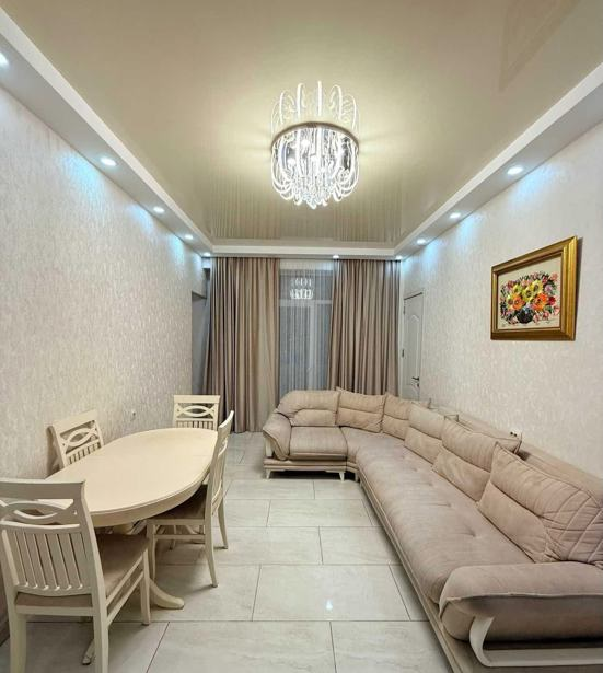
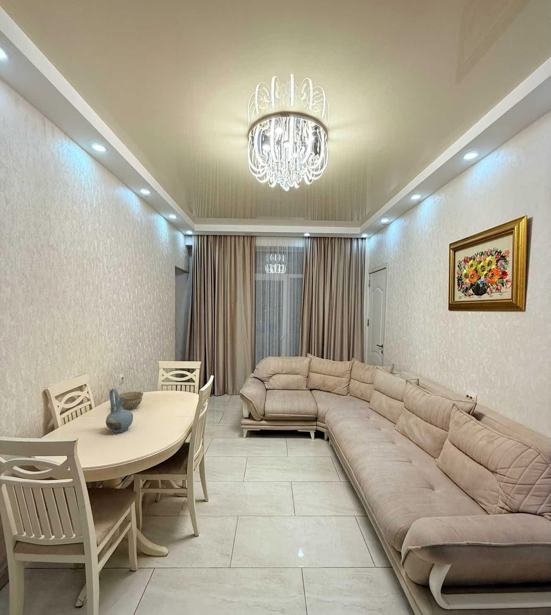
+ bowl (130, 401)
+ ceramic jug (119, 409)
